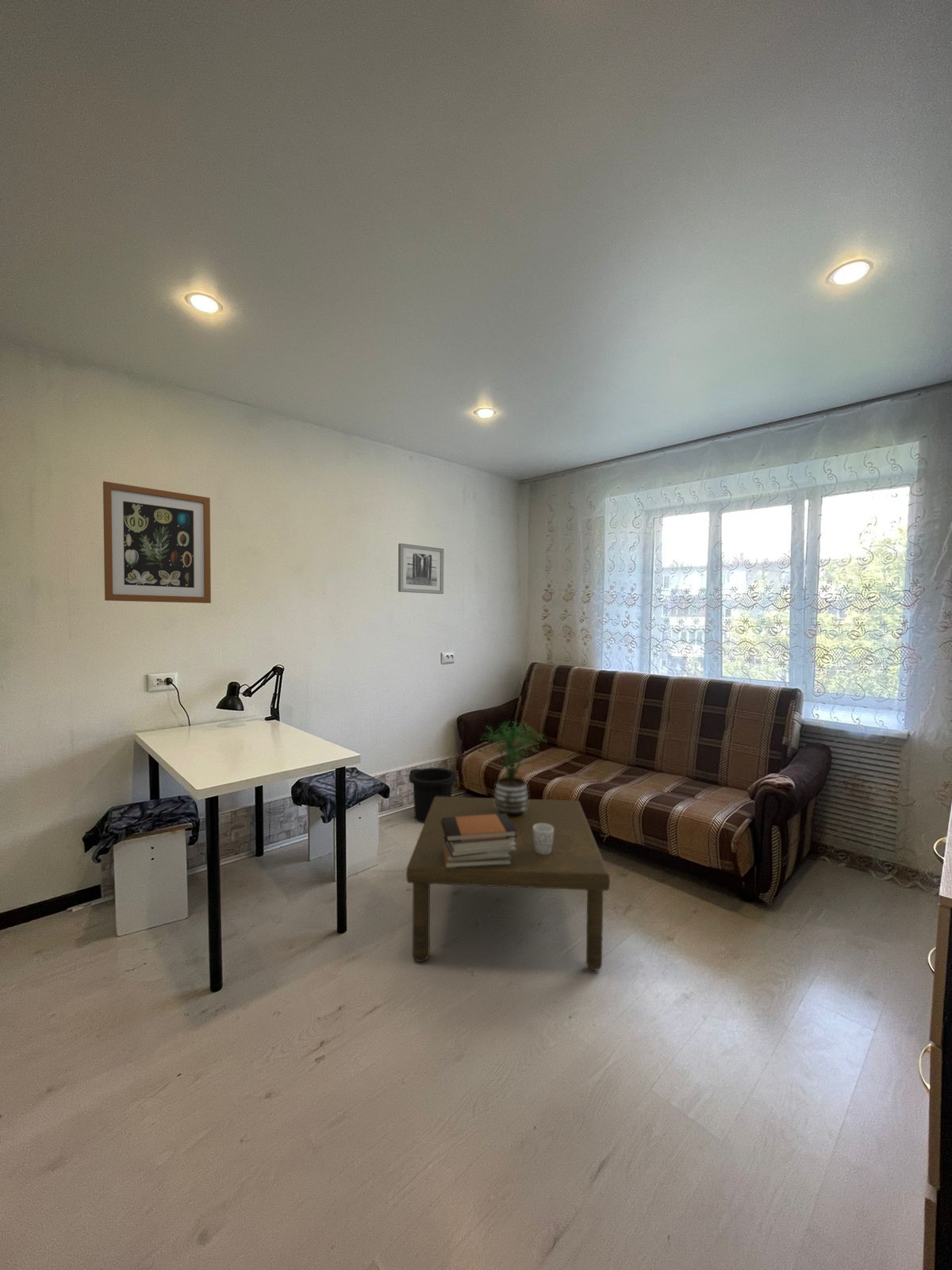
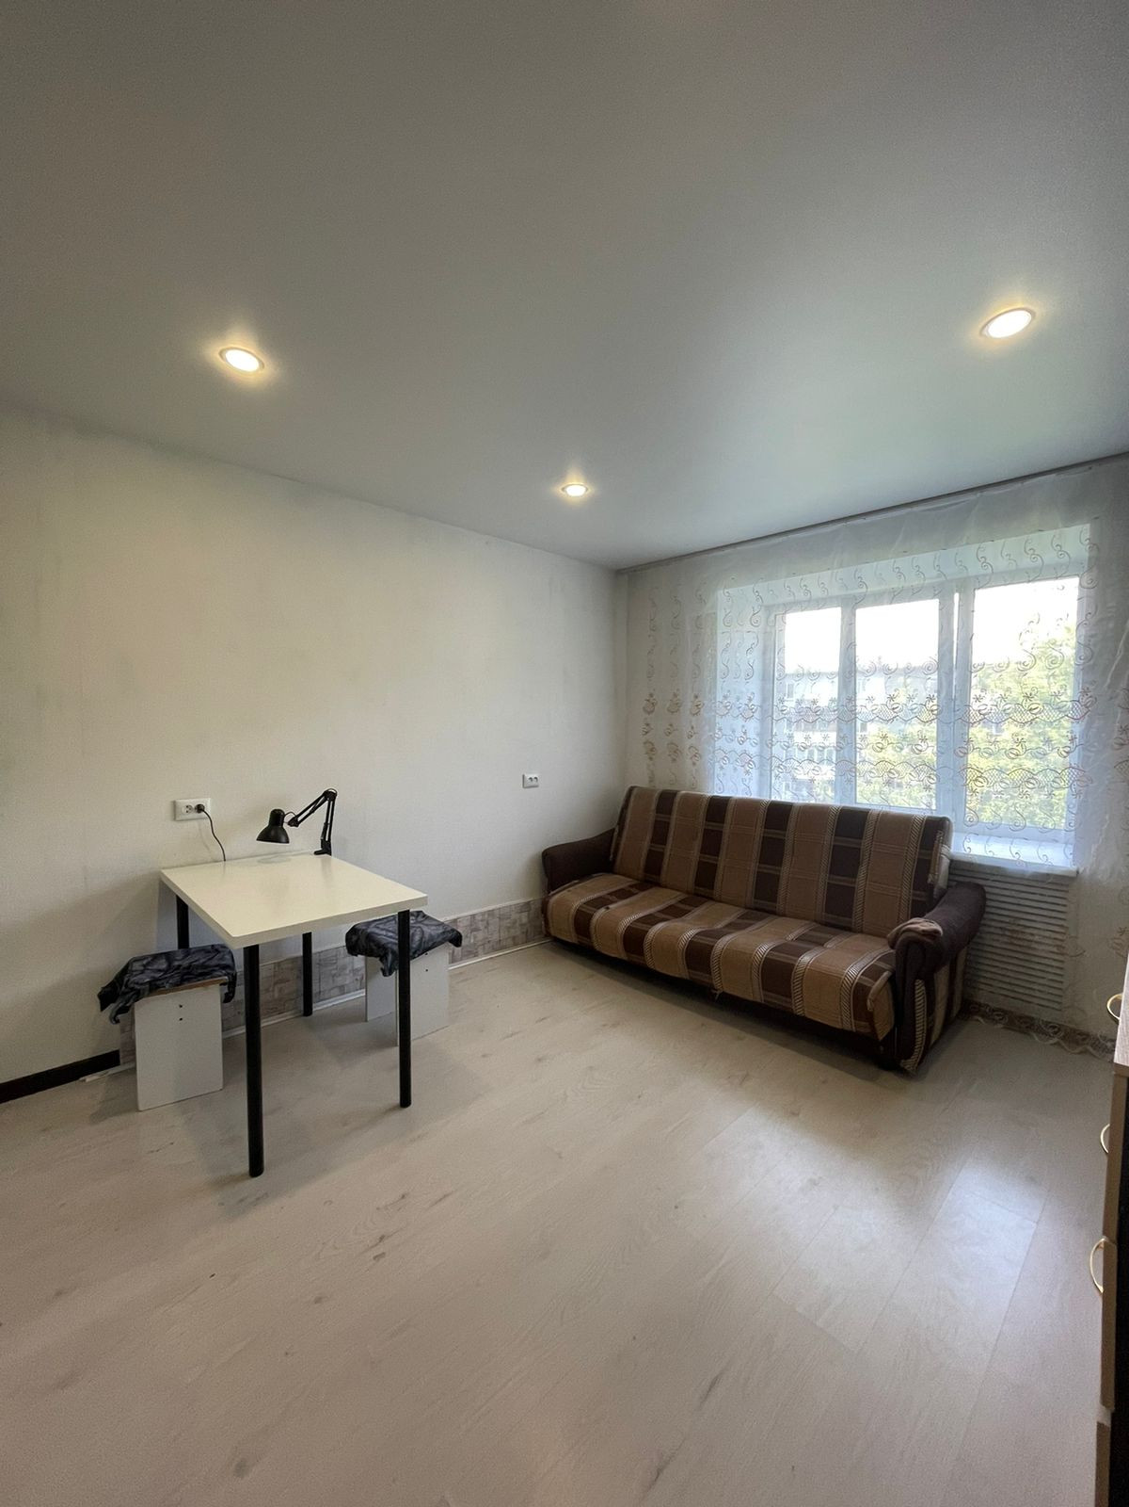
- book stack (478, 840)
- mug (543, 837)
- potted plant (512, 768)
- coffee table (506, 870)
- trash can (432, 795)
- wall art (160, 546)
- wall art (421, 569)
